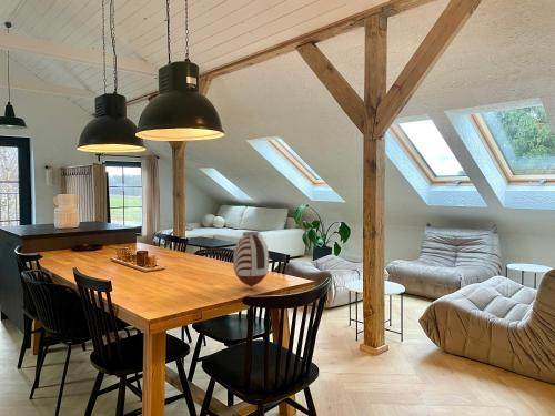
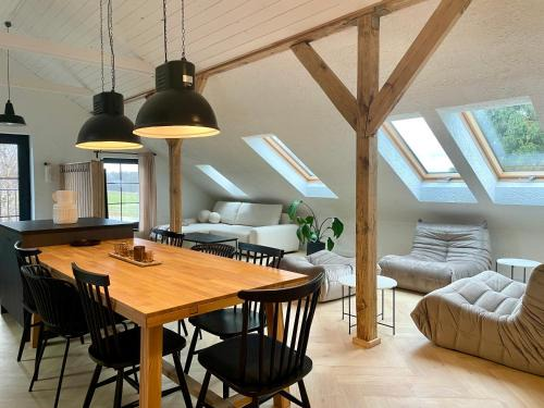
- vase (251, 260)
